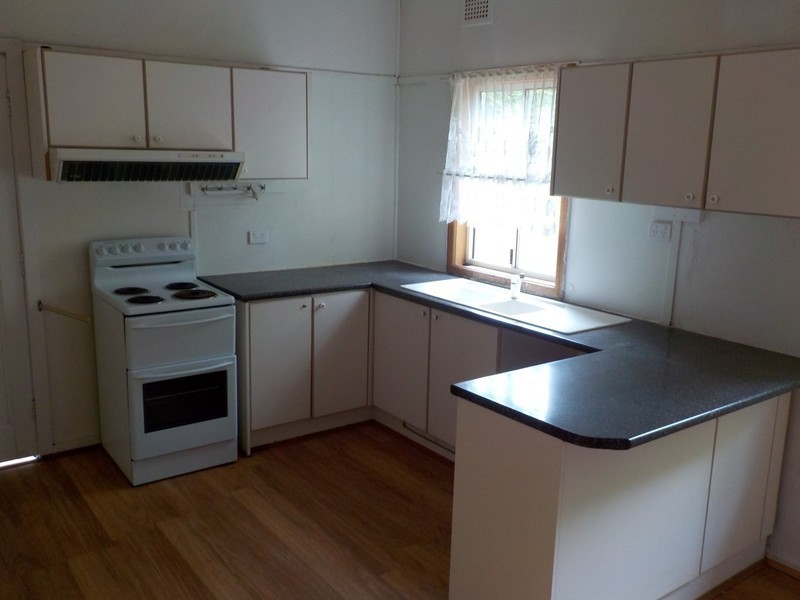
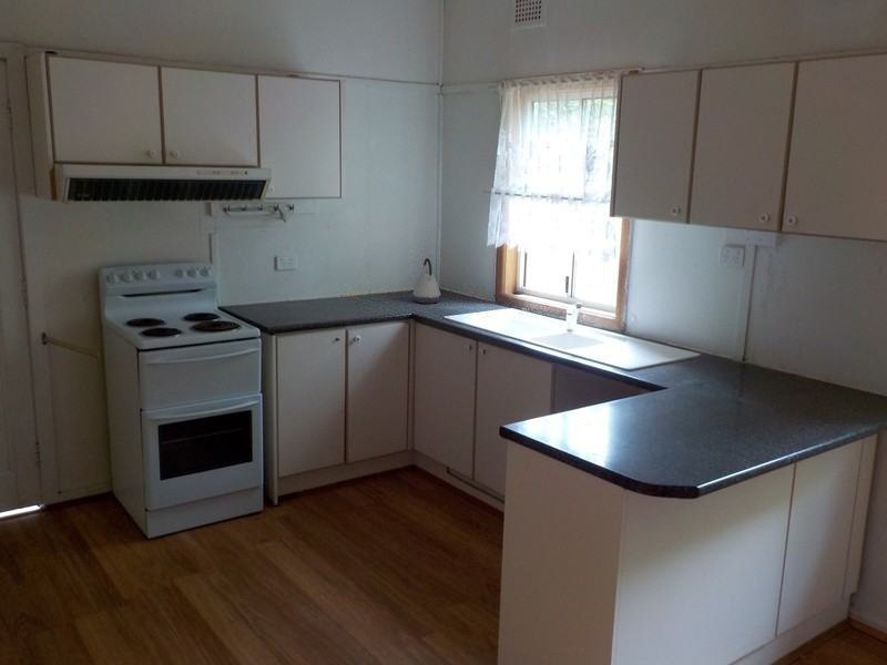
+ kettle (426, 279)
